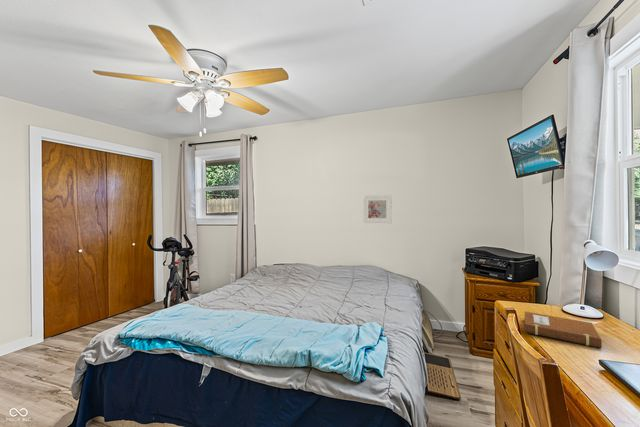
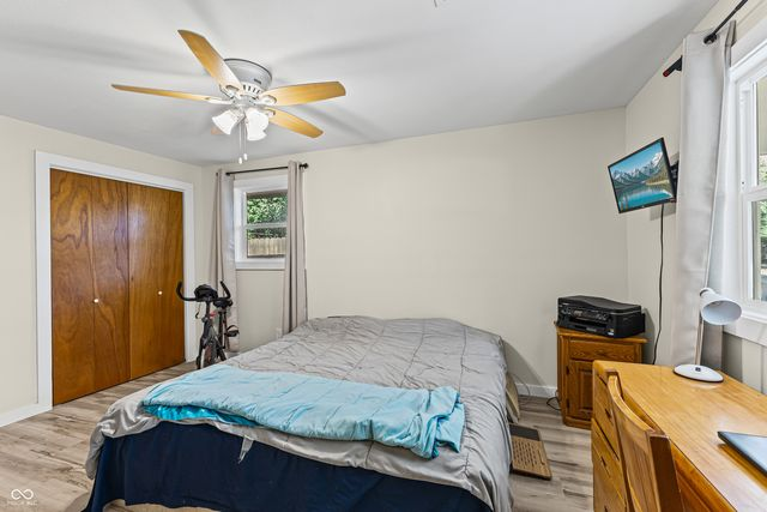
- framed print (377, 209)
- notebook (556, 327)
